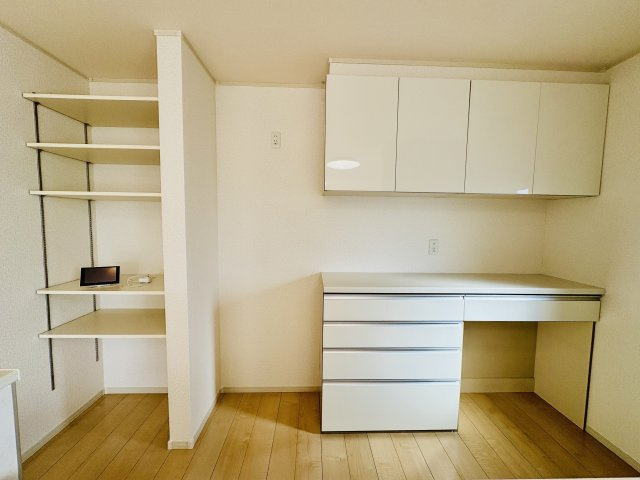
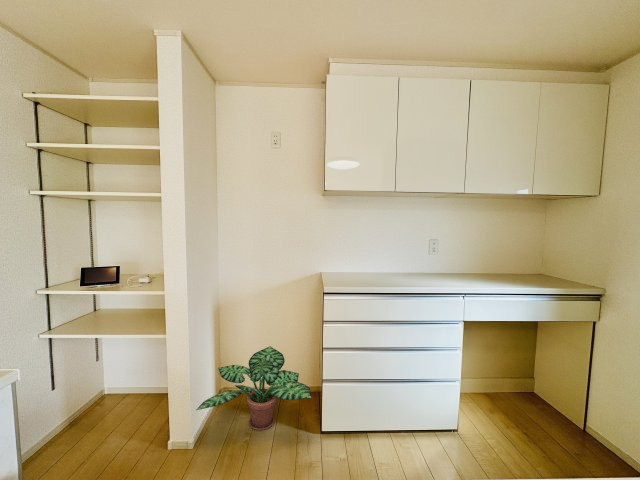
+ potted plant (262, 383)
